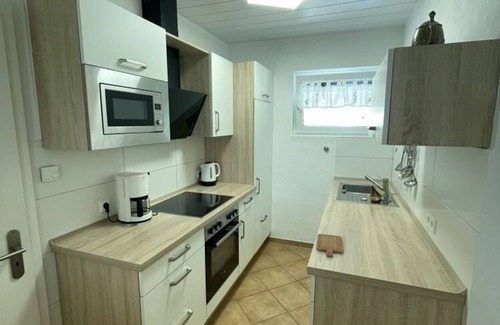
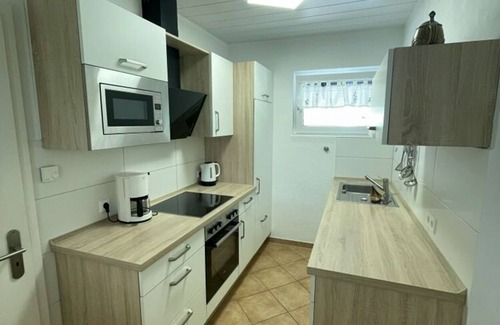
- chopping board (329, 244)
